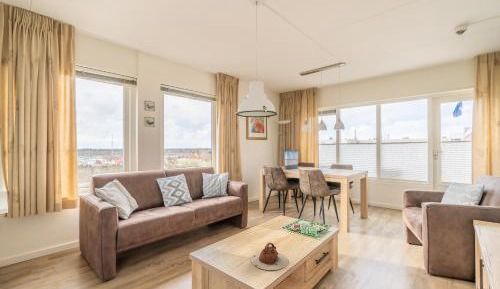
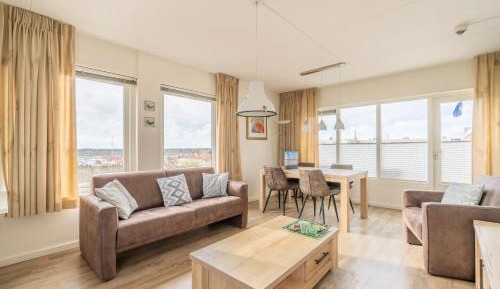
- teapot (269, 251)
